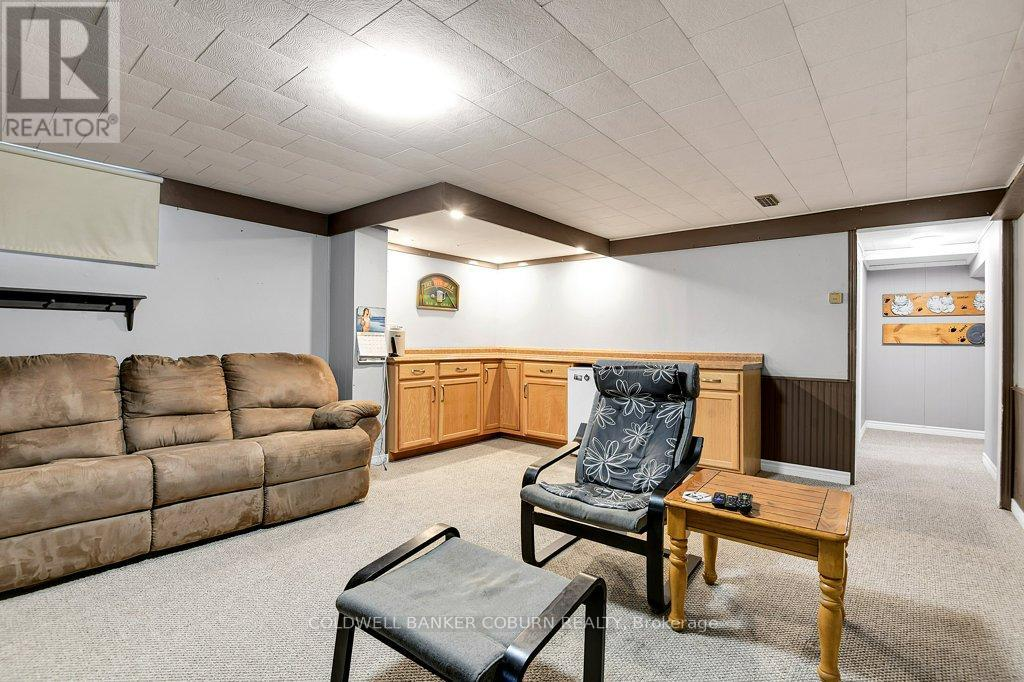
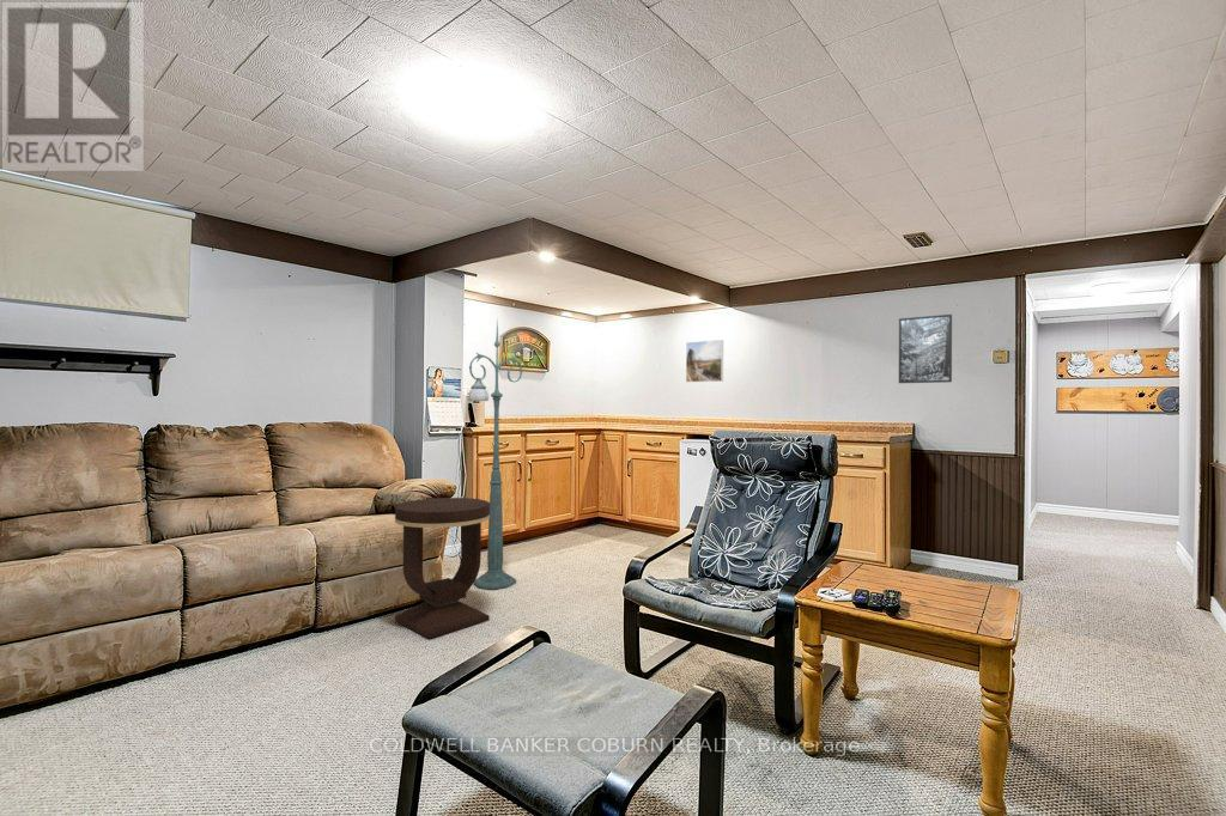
+ side table (445, 578)
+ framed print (704, 361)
+ floor lamp (496, 449)
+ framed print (924, 349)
